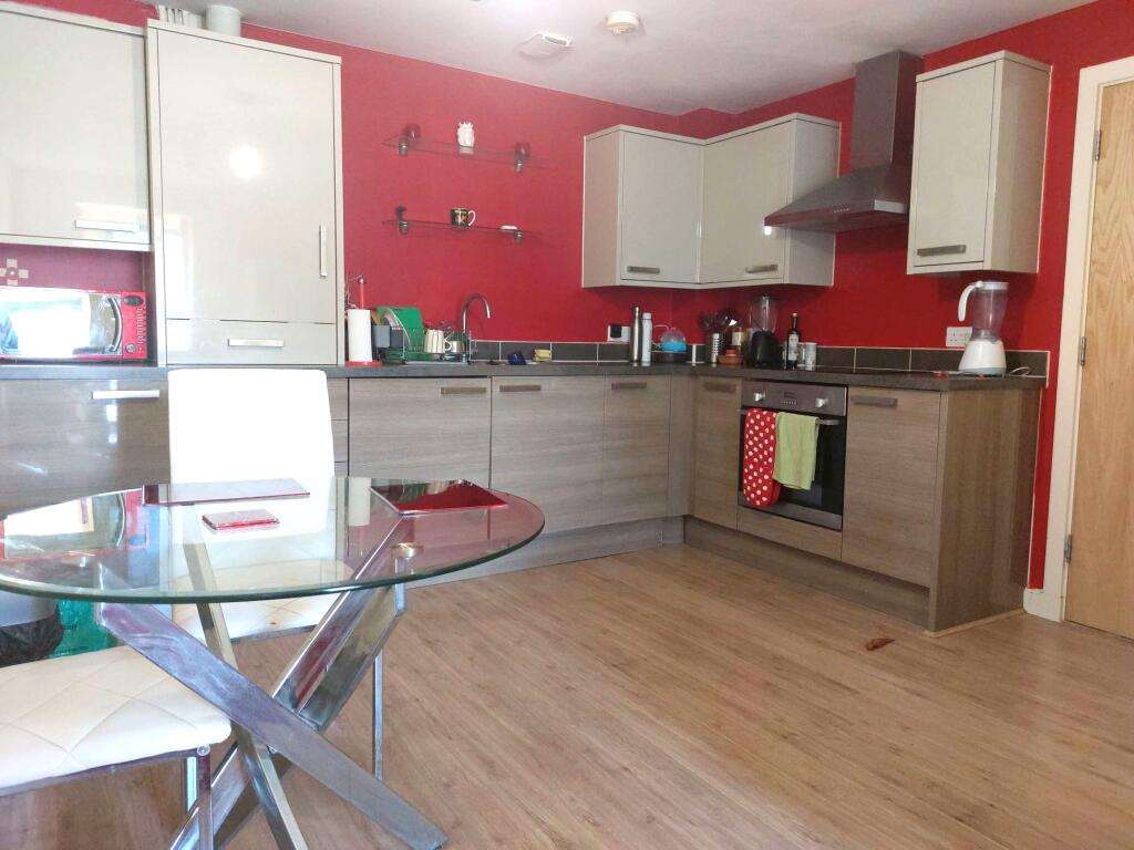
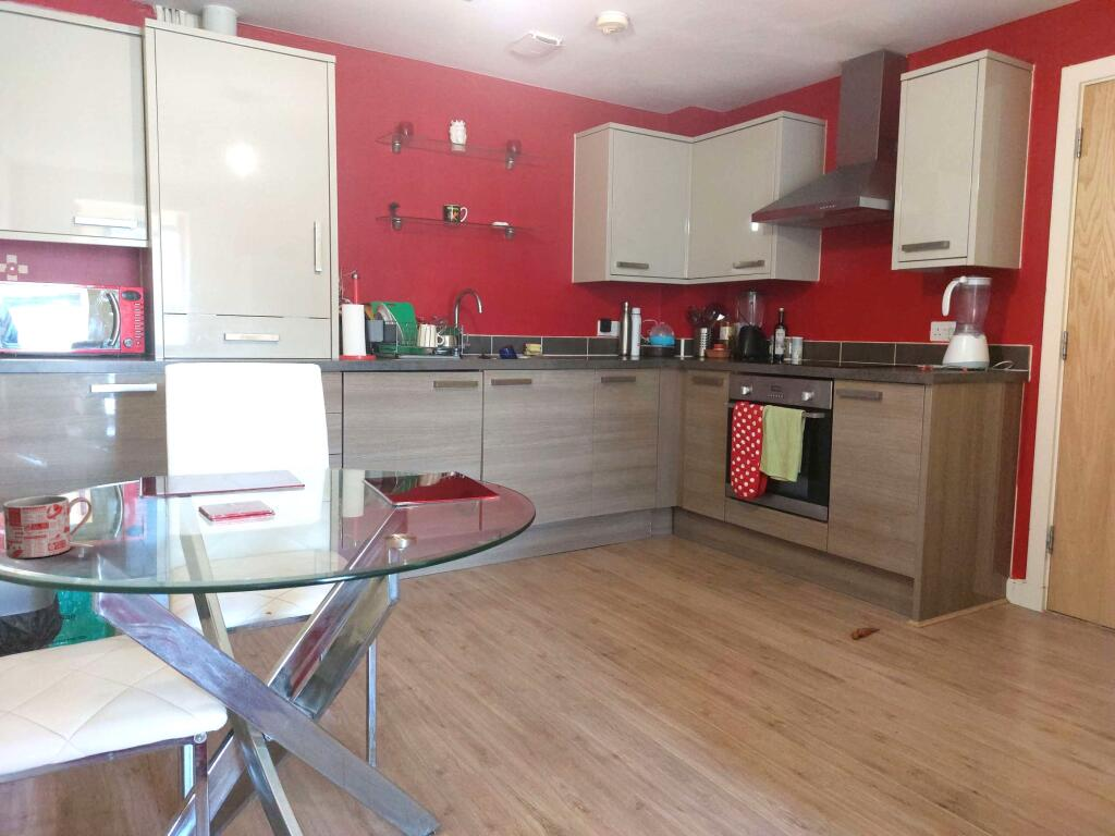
+ mug (49, 524)
